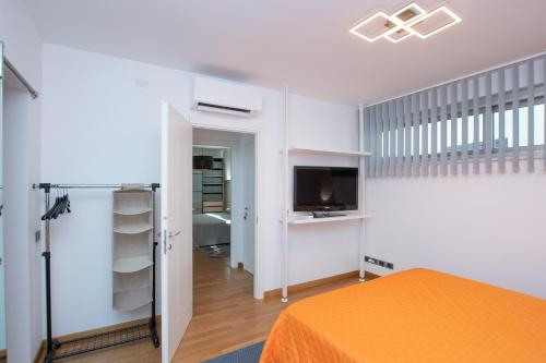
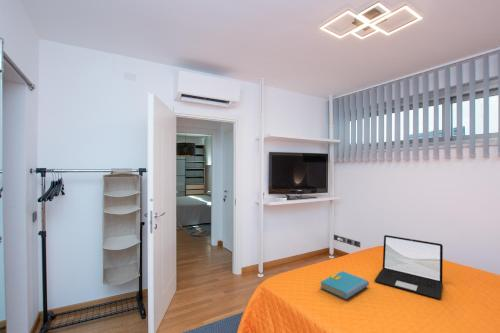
+ laptop (408, 262)
+ book (344, 284)
